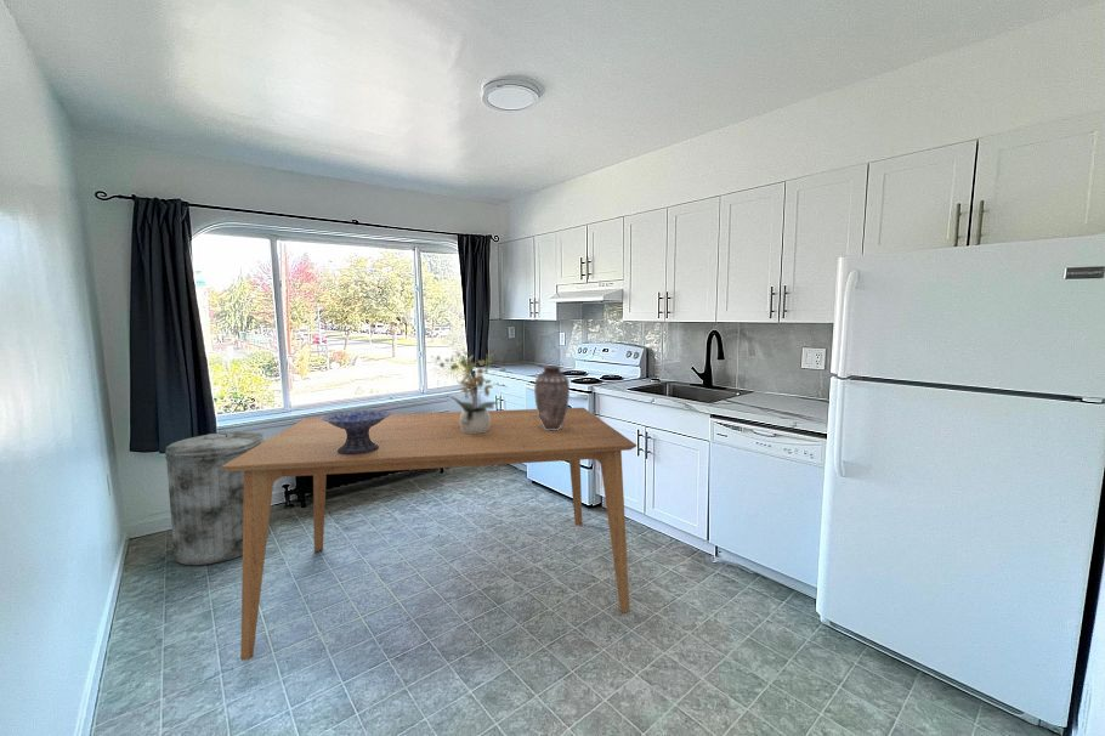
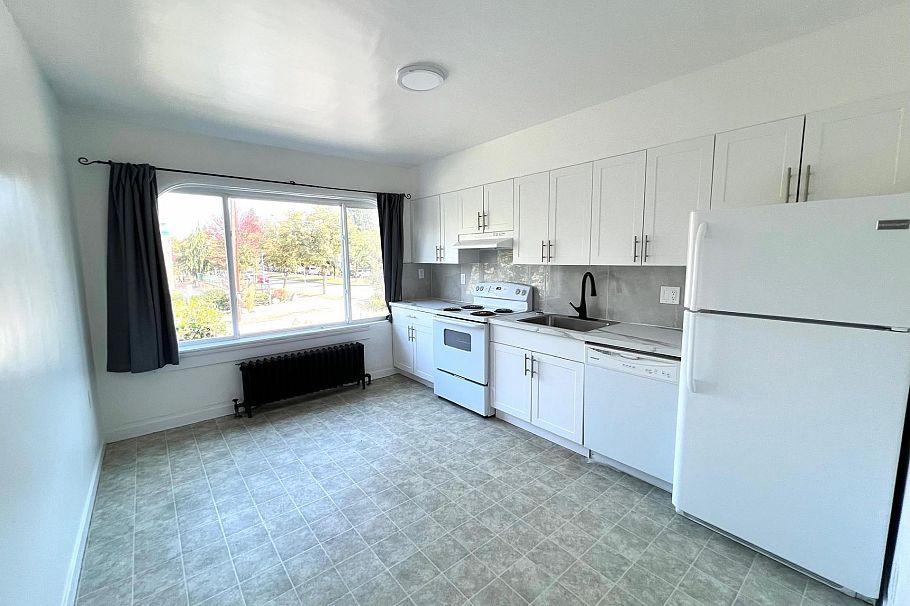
- dining table (452, 466)
- trash can (220, 489)
- decorative bowl (357, 431)
- potted plant (472, 390)
- vase (551, 397)
